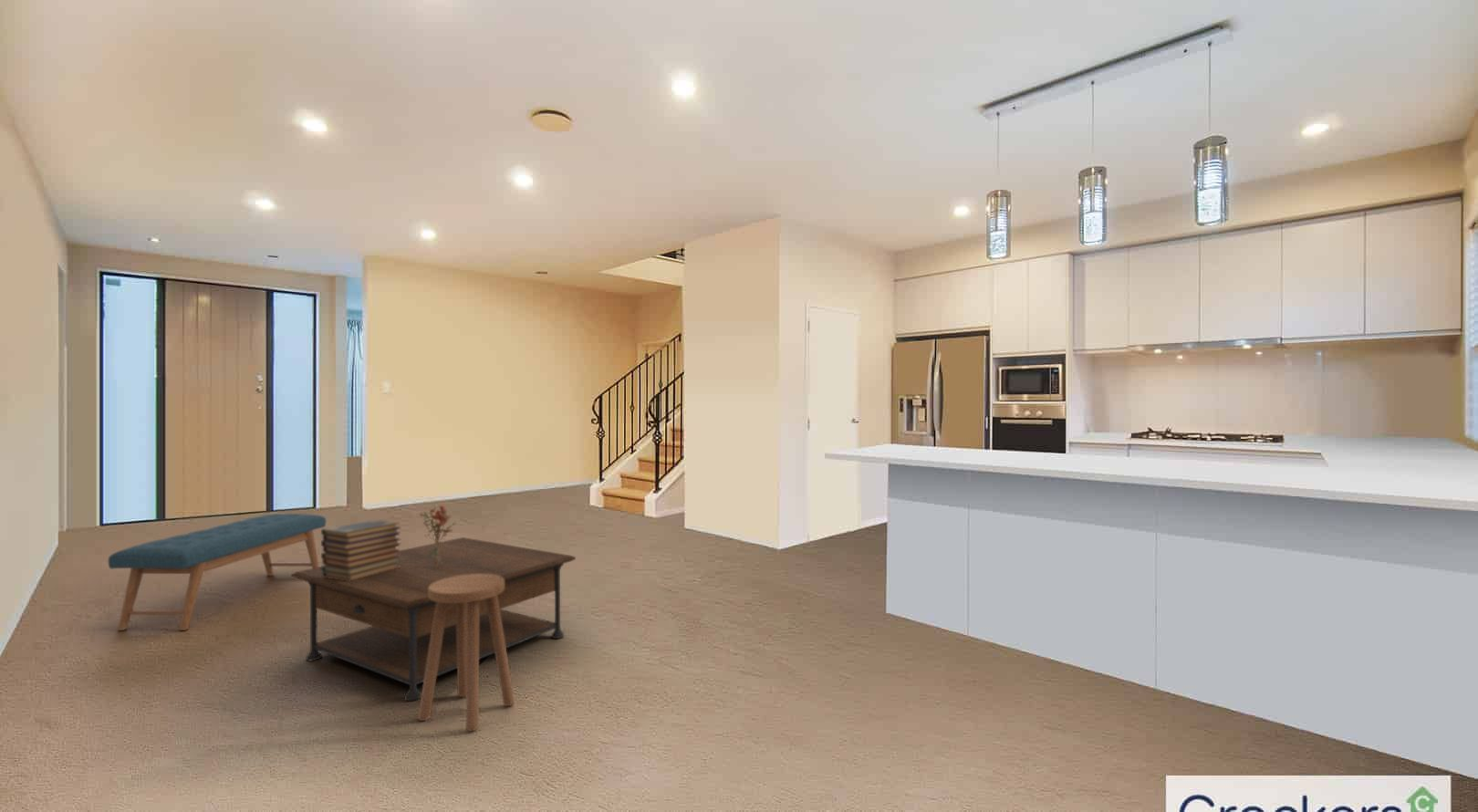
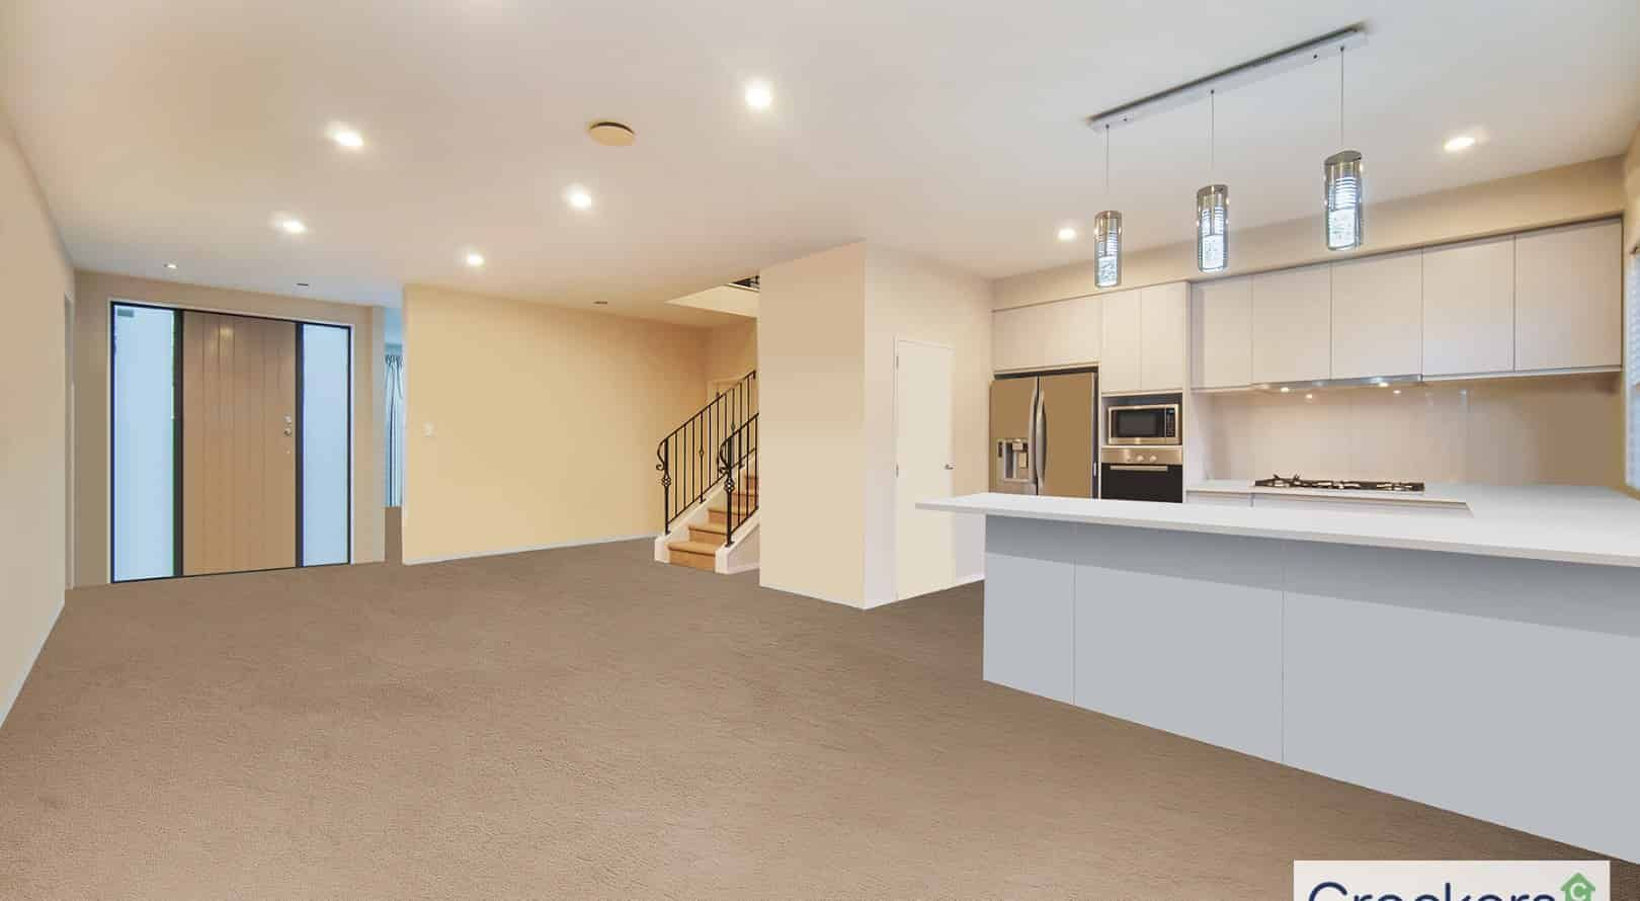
- bouquet (437, 536)
- coffee table (435, 605)
- book stack (361, 548)
- bench (233, 562)
- stool (467, 648)
